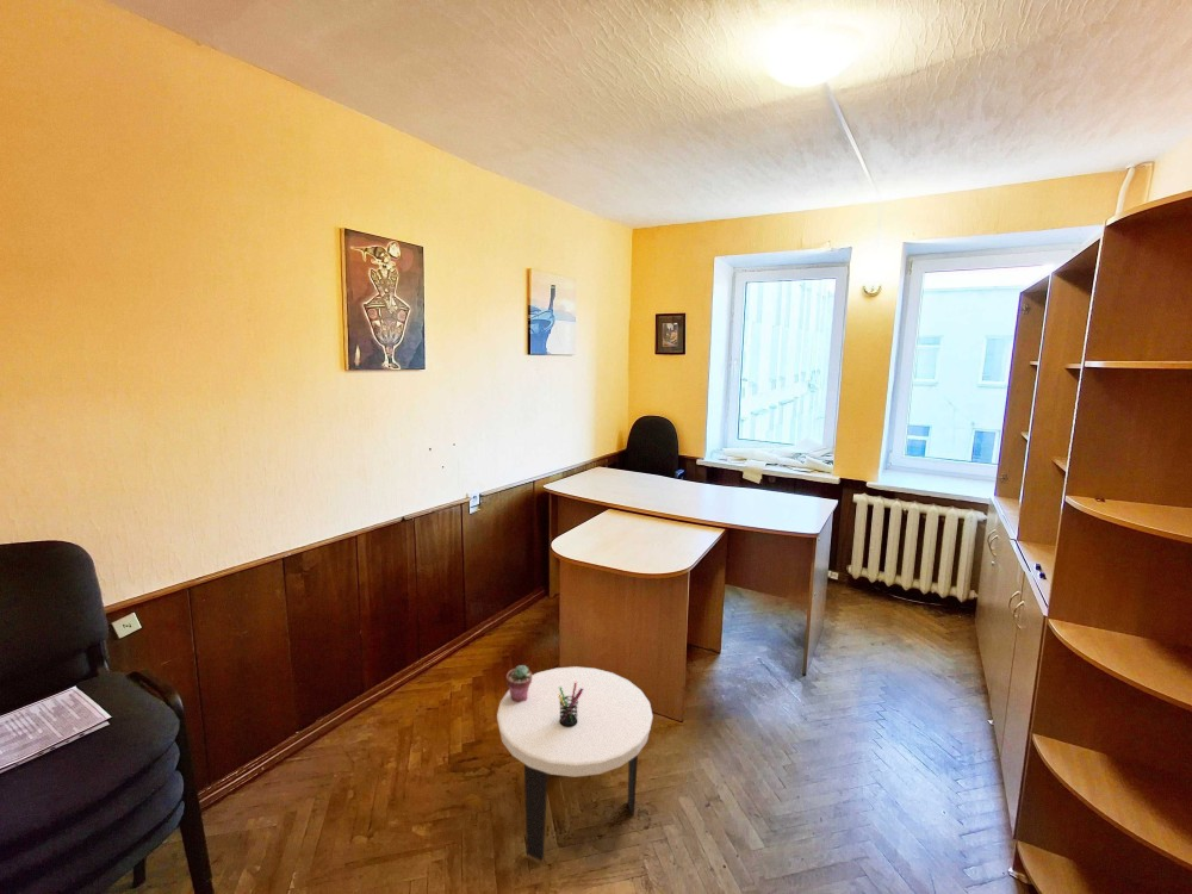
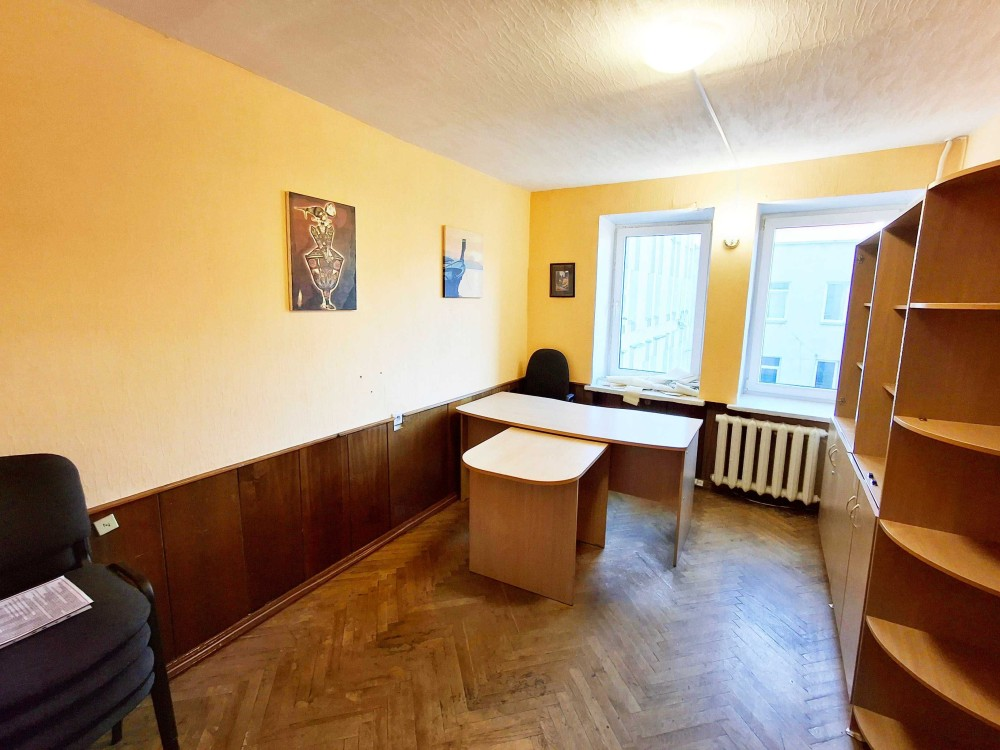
- pen holder (567, 702)
- potted succulent (519, 681)
- side table (573, 762)
